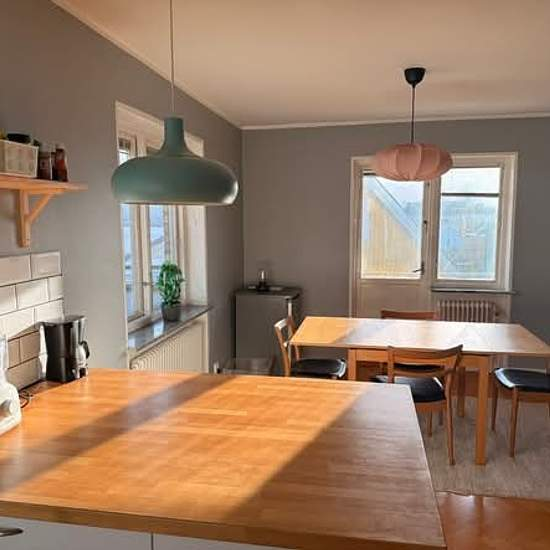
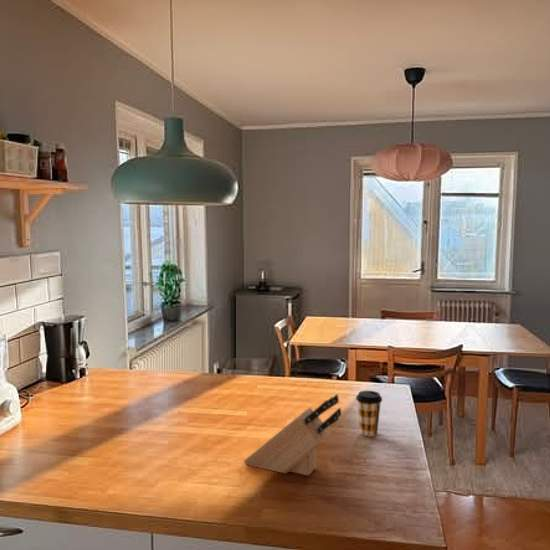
+ knife block (293, 429)
+ coffee cup (368, 413)
